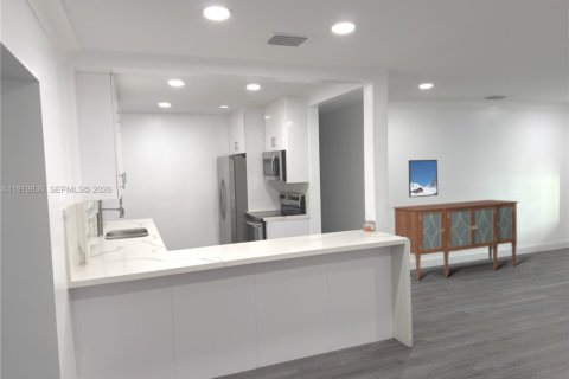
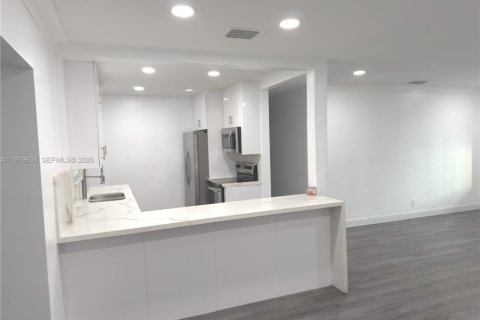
- sideboard (459, 237)
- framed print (423, 178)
